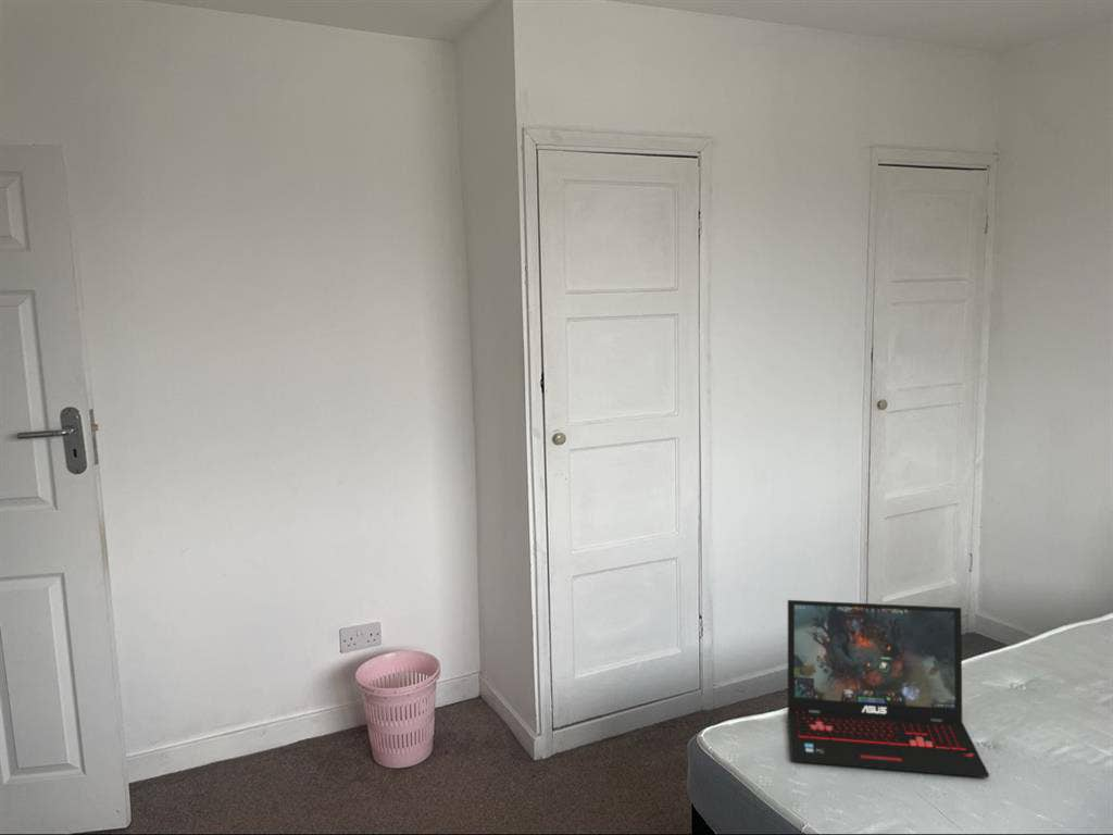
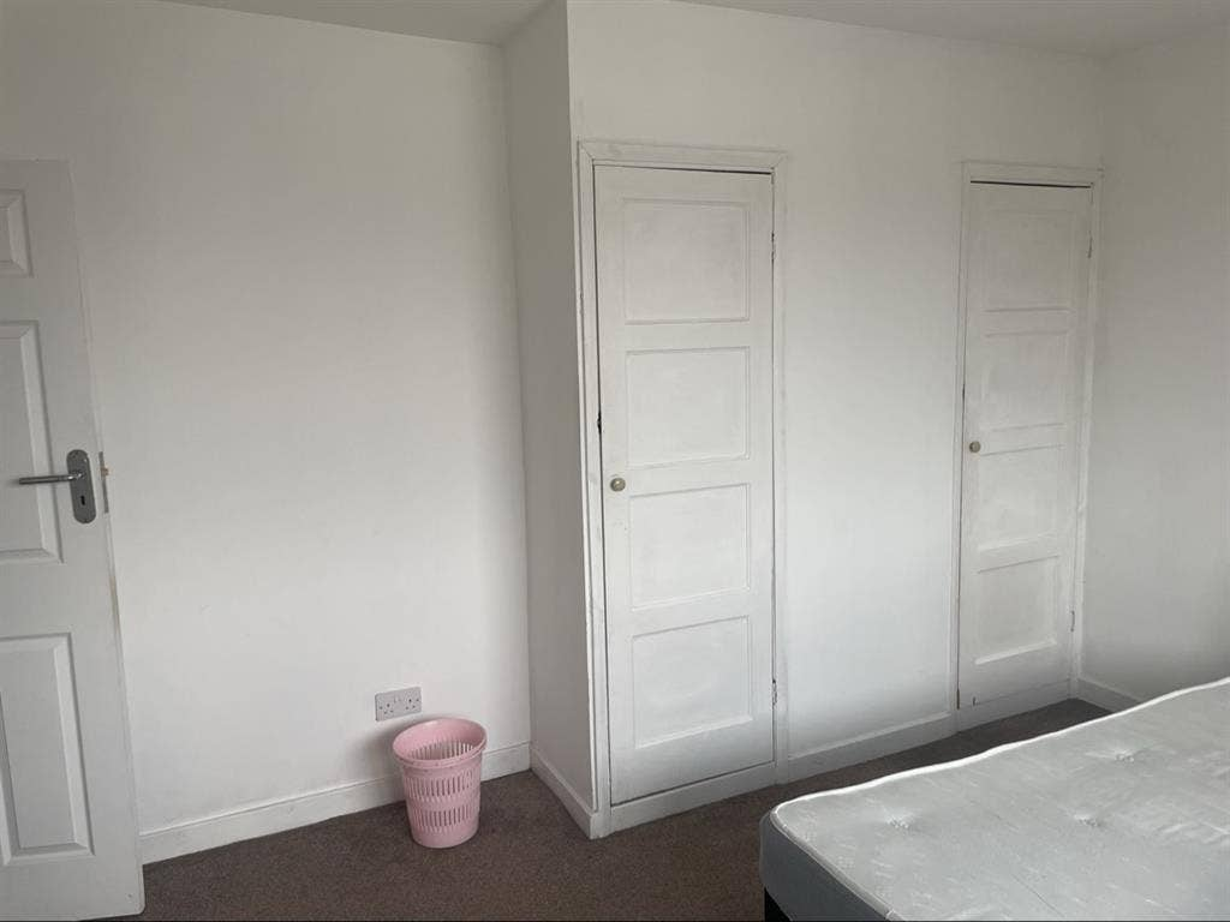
- laptop (879, 683)
